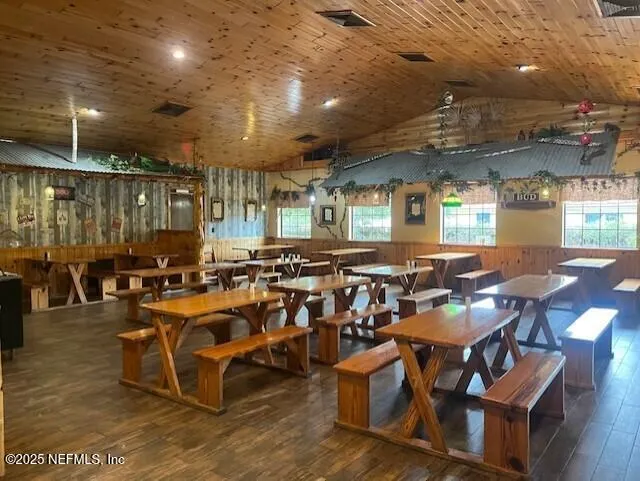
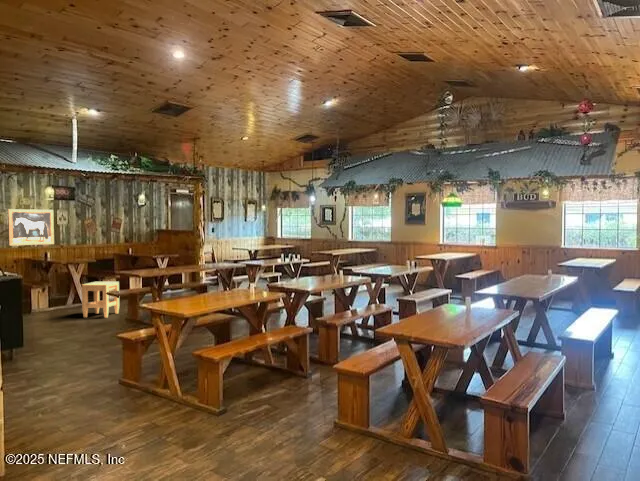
+ stool (101, 301)
+ wall art (31, 227)
